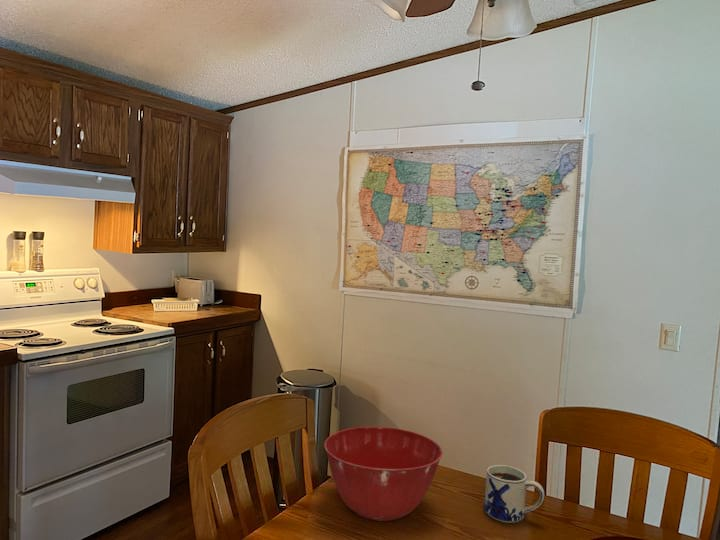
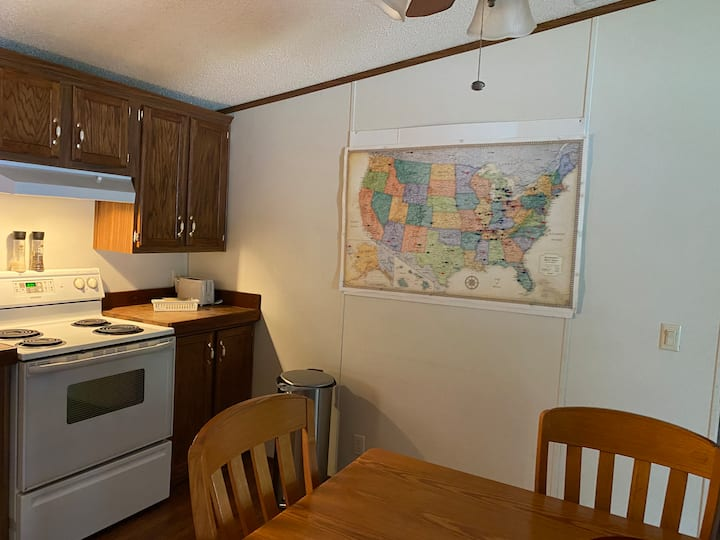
- mug (511, 494)
- mixing bowl (381, 475)
